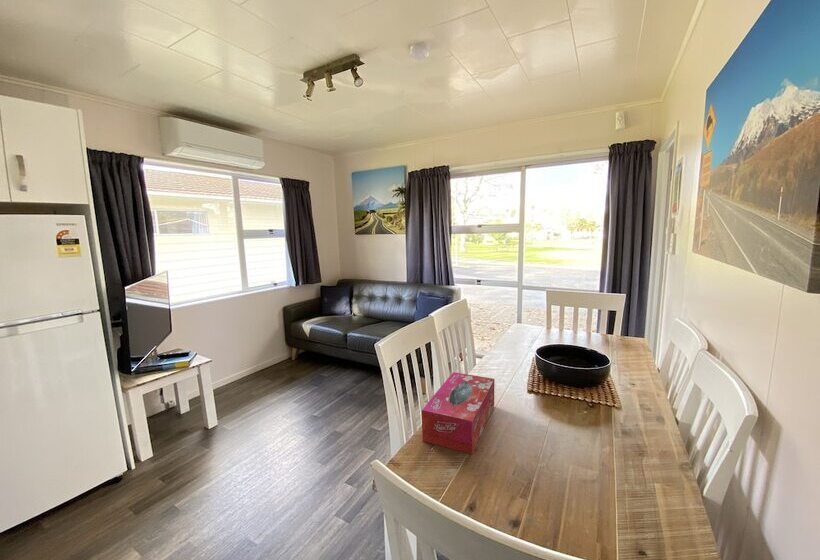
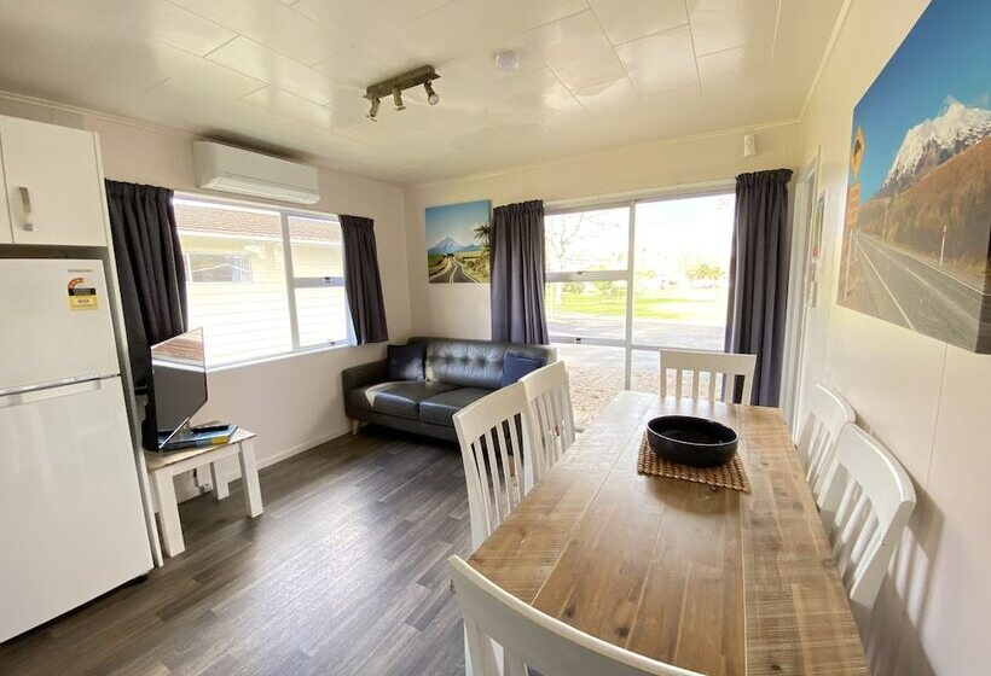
- tissue box (461, 407)
